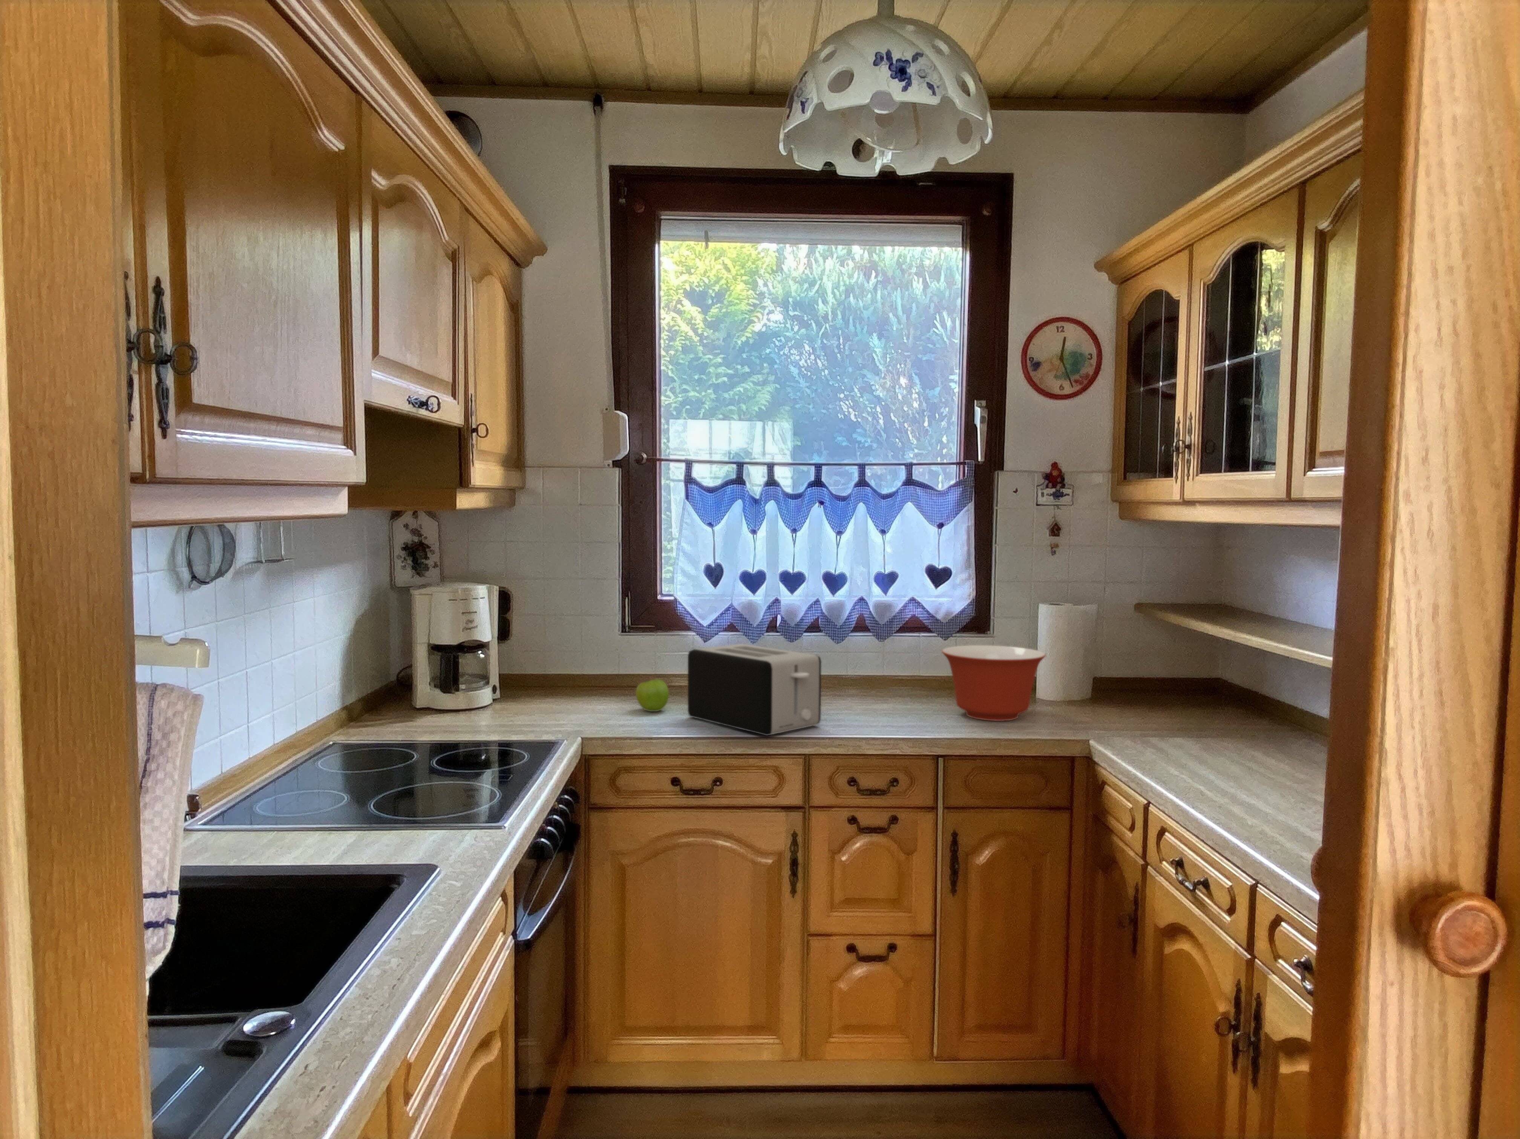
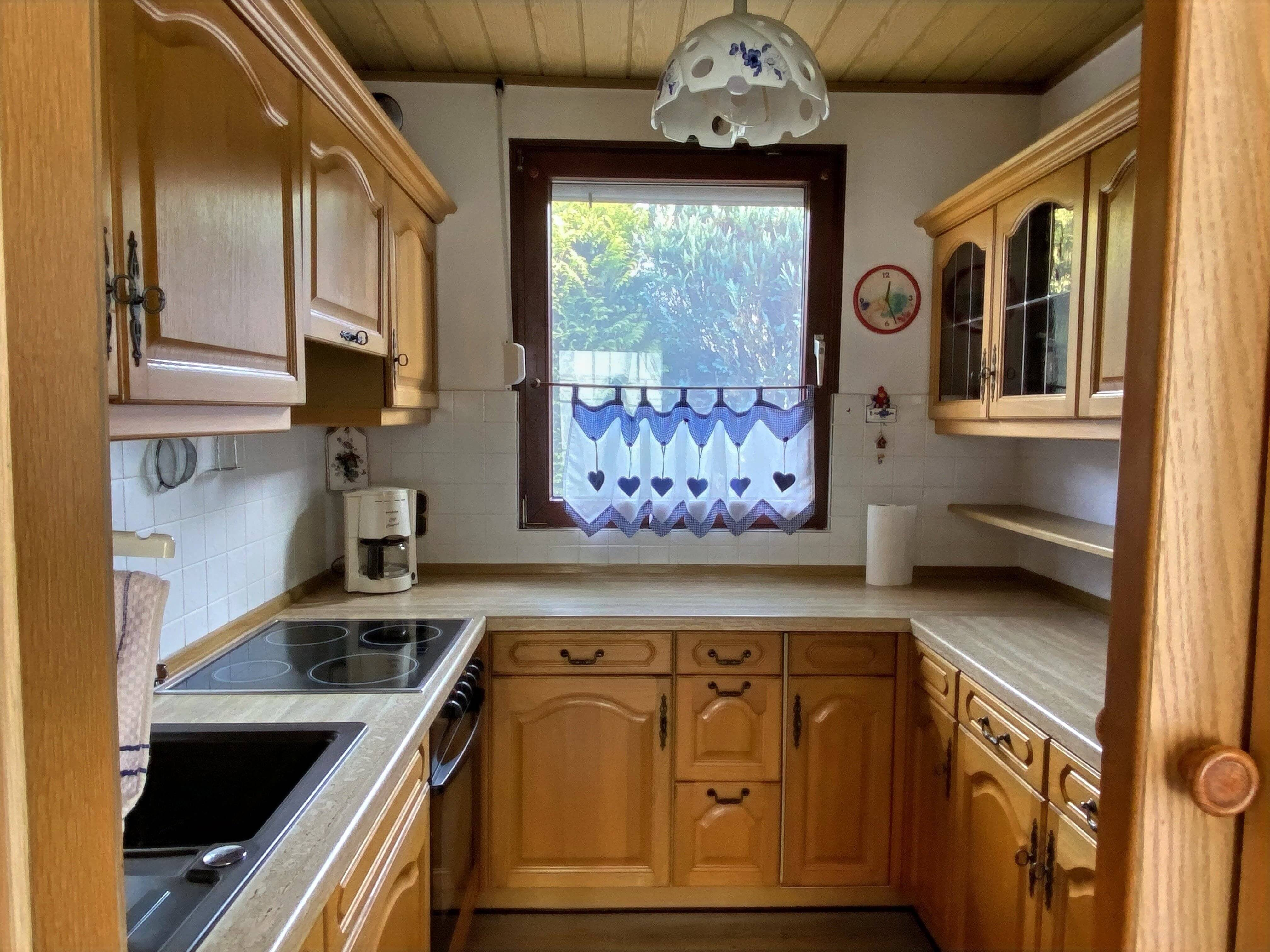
- toaster (753, 687)
- mixing bowl (992, 683)
- fruit (652, 694)
